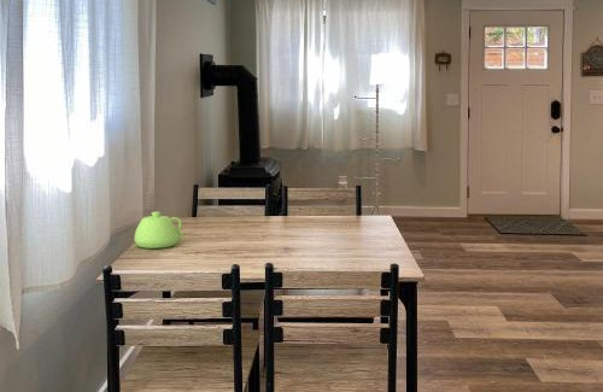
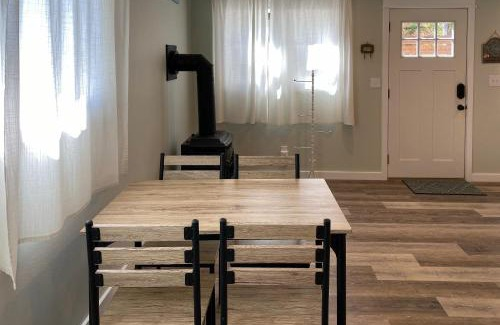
- teapot (159, 228)
